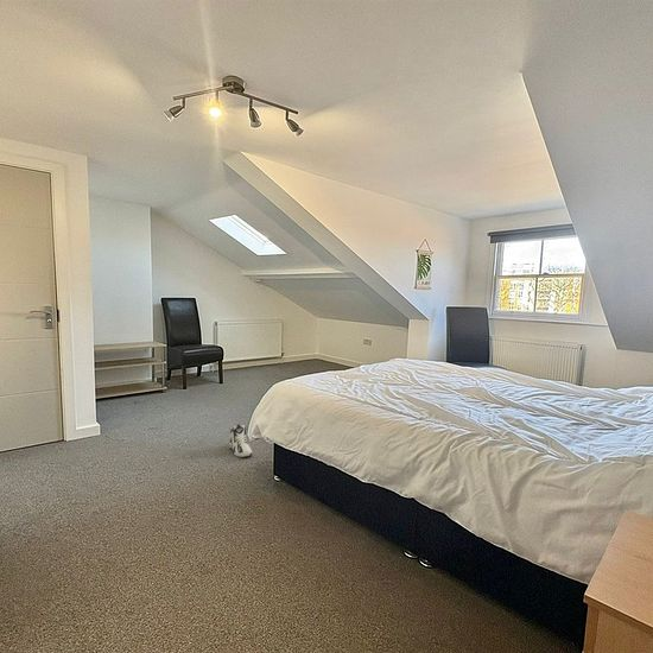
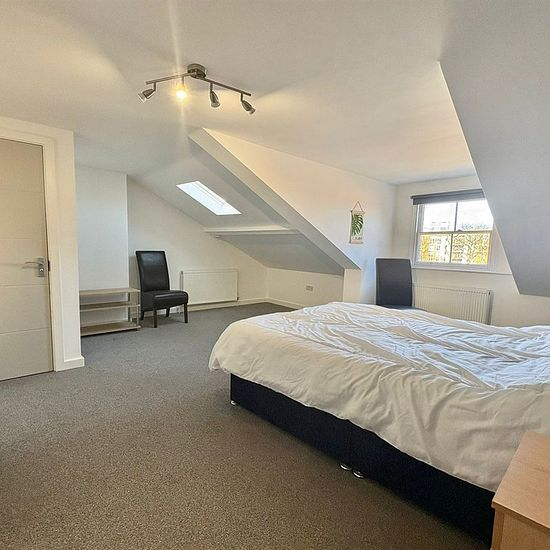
- sneaker (240, 438)
